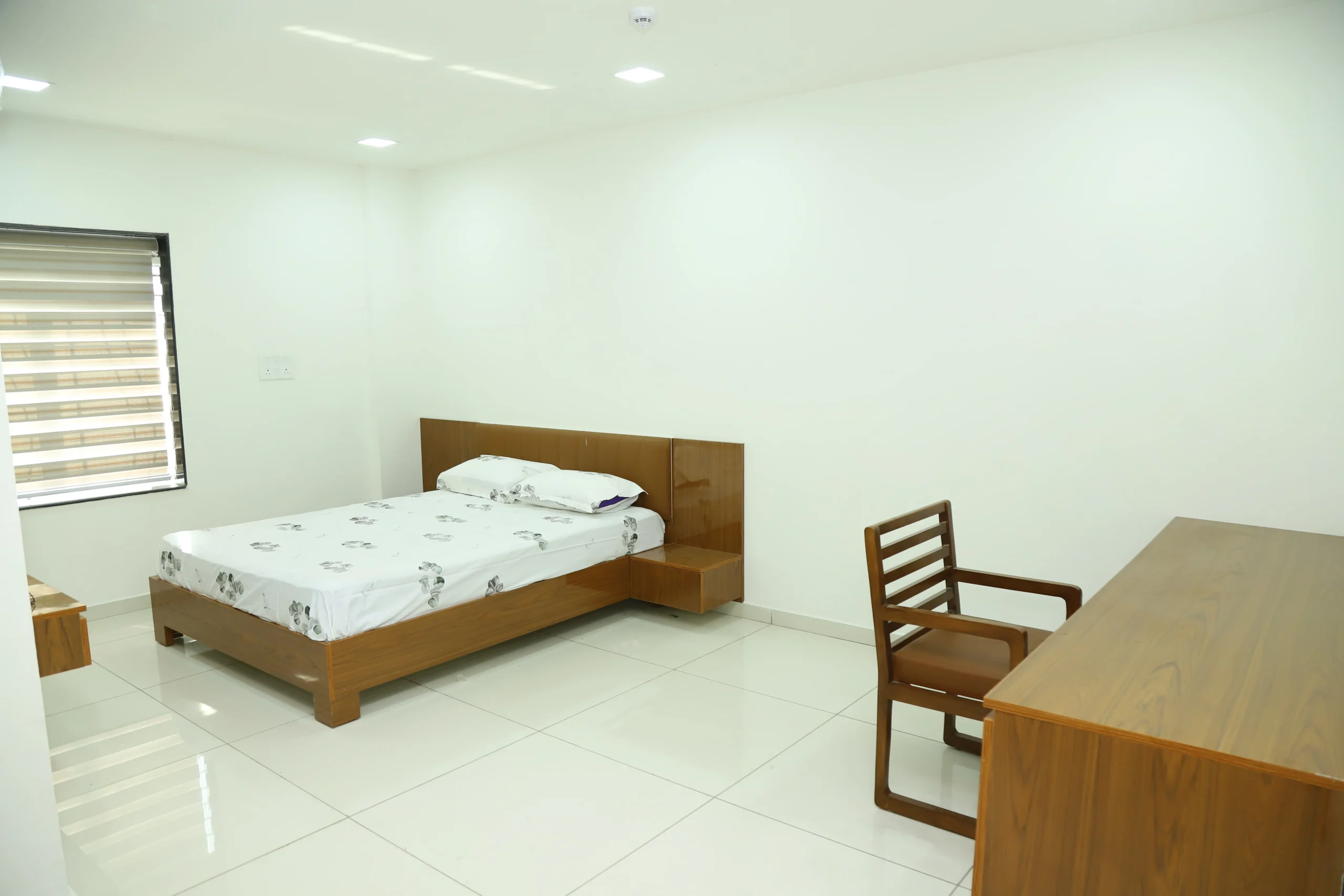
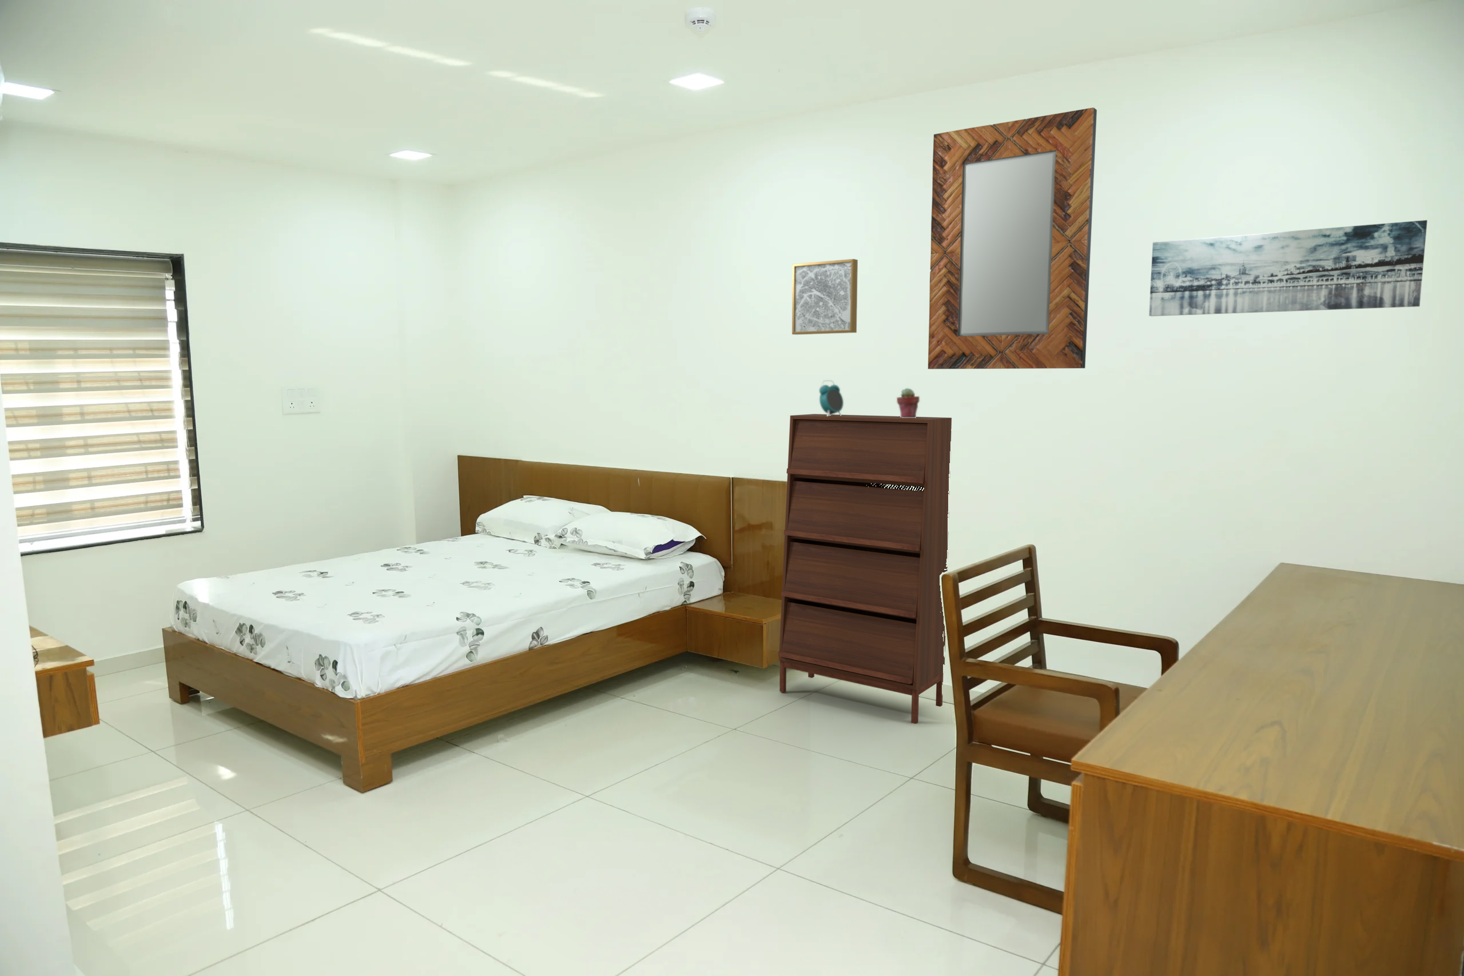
+ home mirror (1006, 247)
+ wall art (1277, 272)
+ wall art (823, 297)
+ alarm clock (831, 398)
+ shoe cabinet (859, 560)
+ potted succulent (907, 402)
